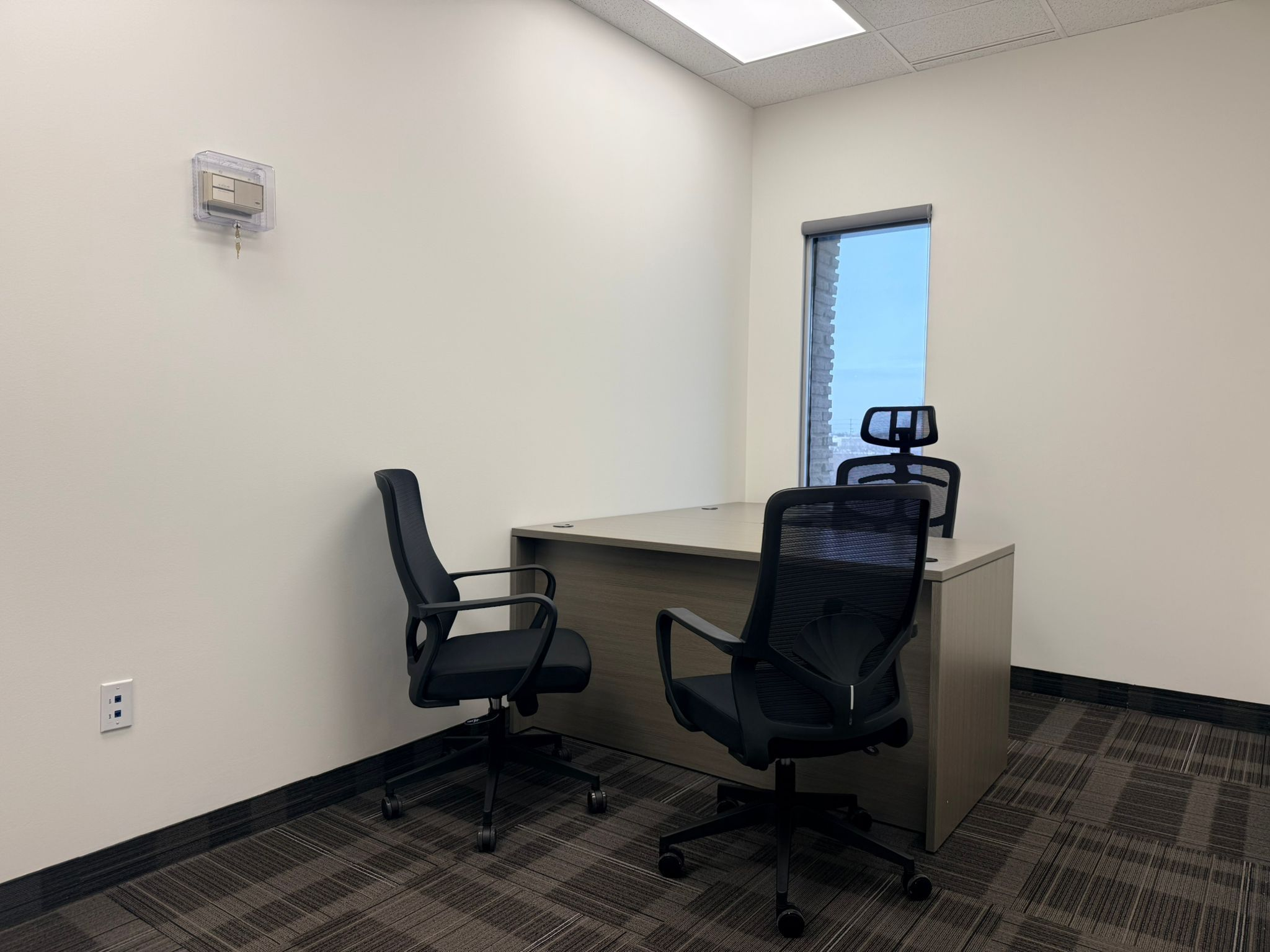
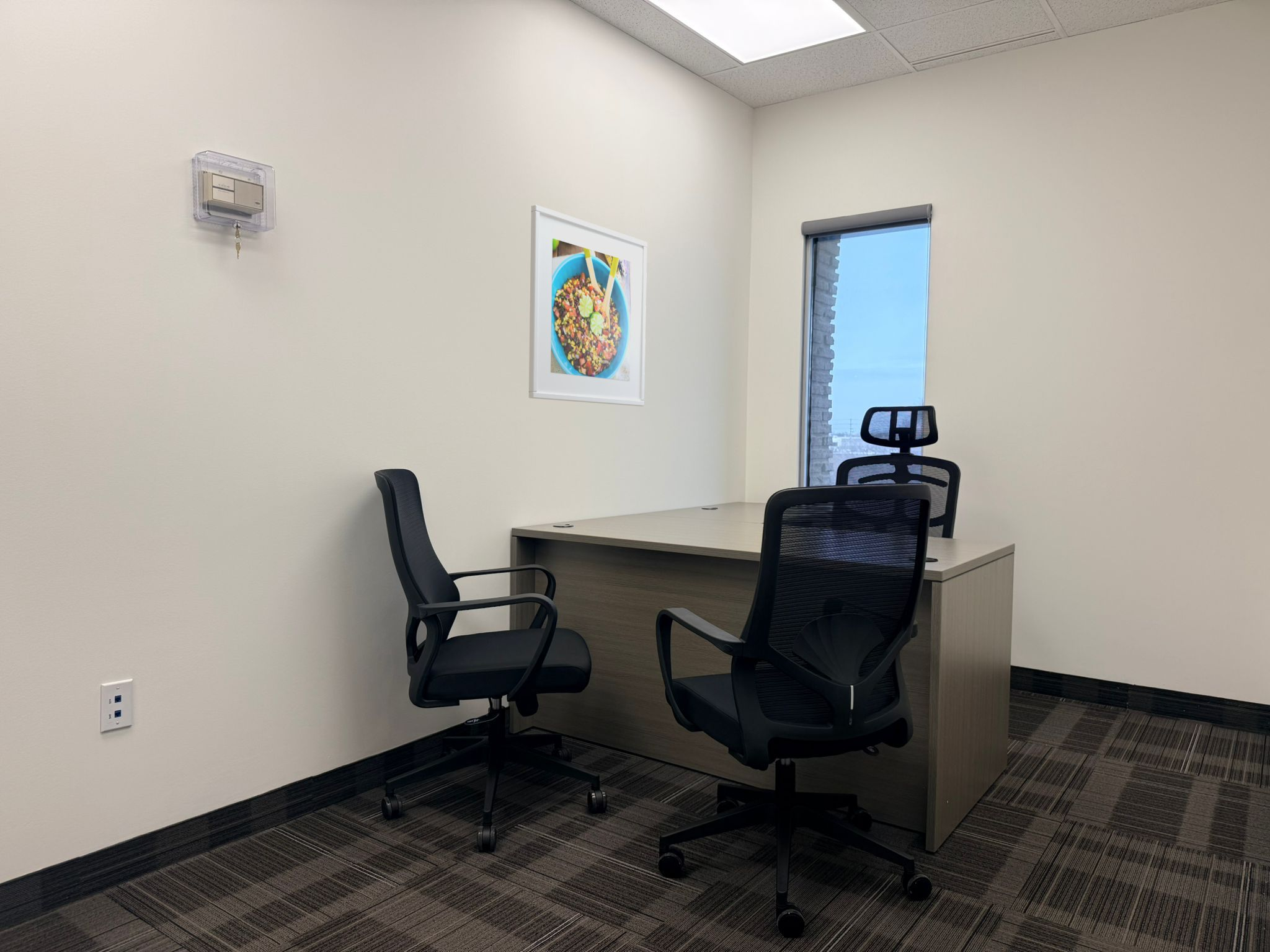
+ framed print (592, 314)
